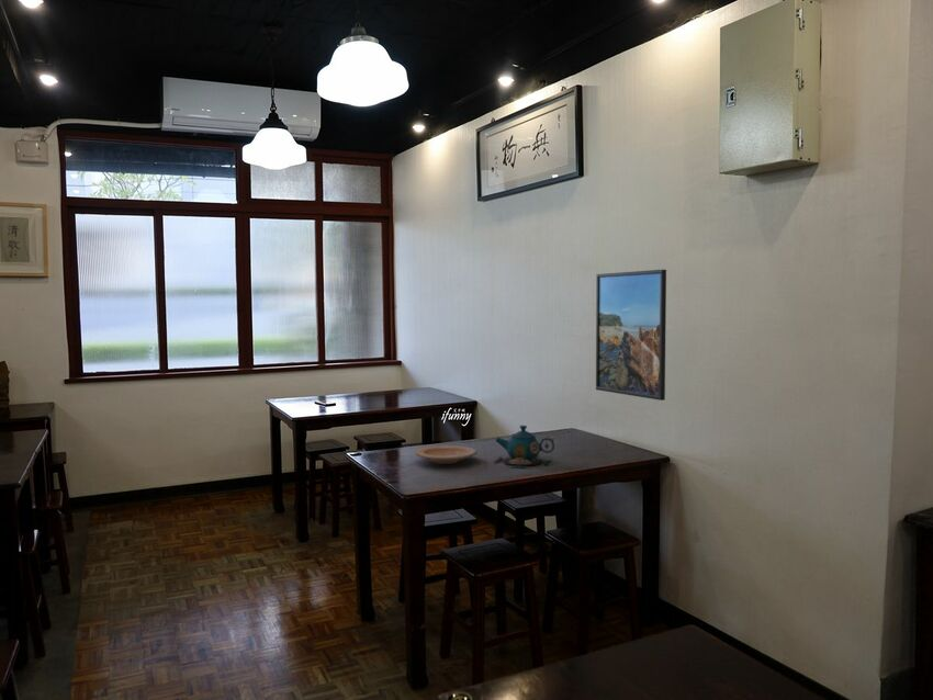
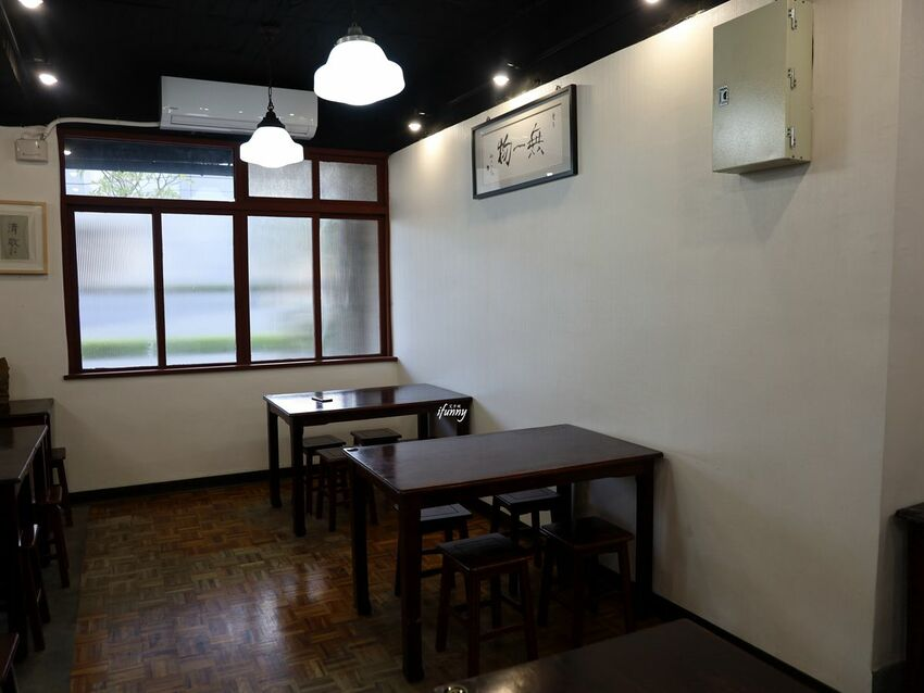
- teapot (524, 443)
- plate (446, 455)
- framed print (628, 334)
